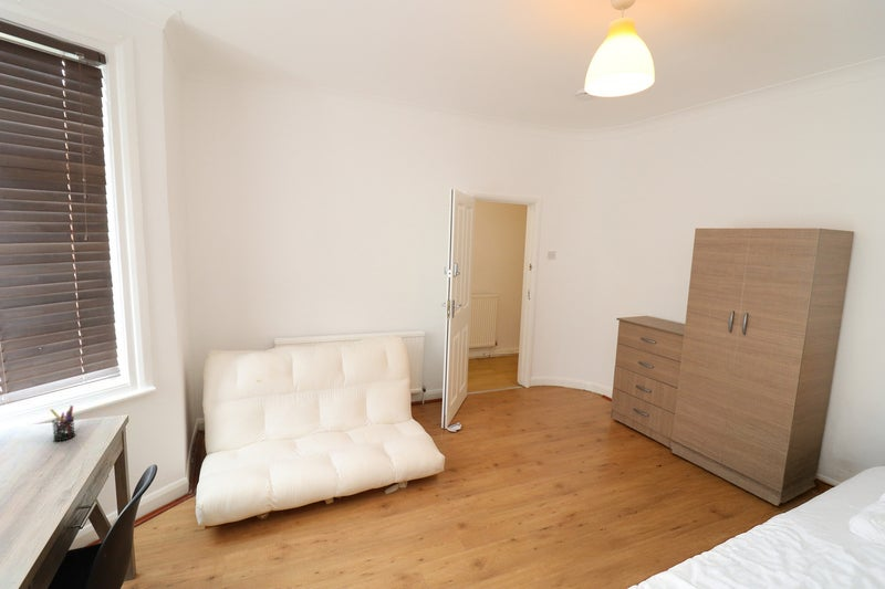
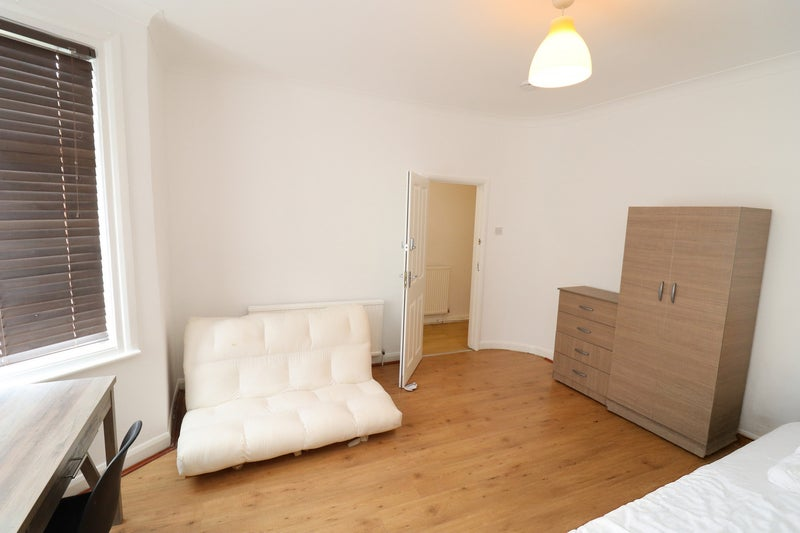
- pen holder (65, 420)
